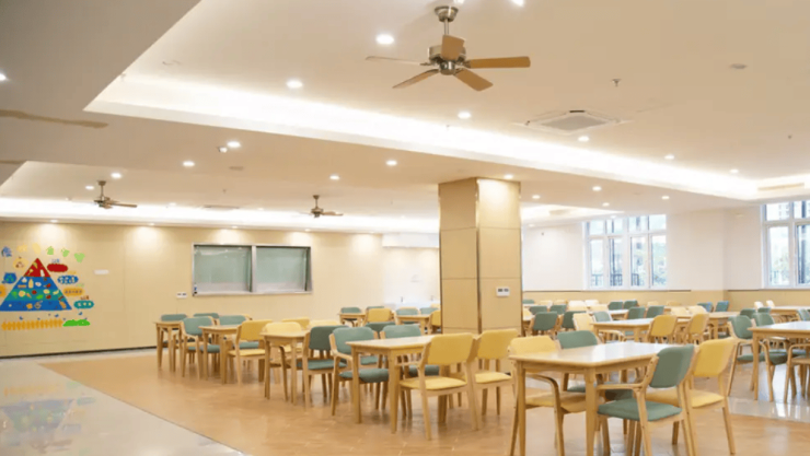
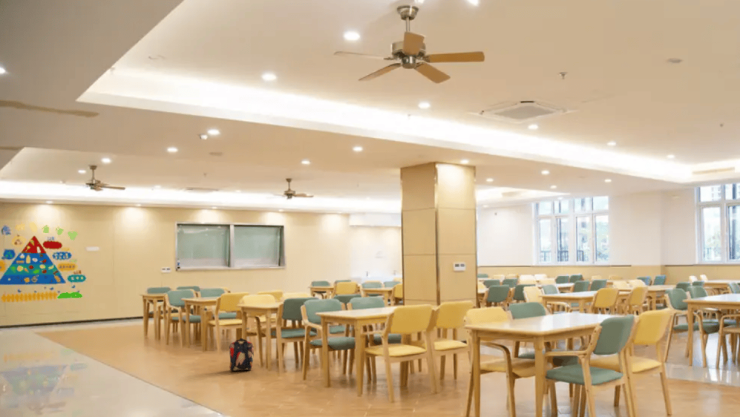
+ backpack (241, 354)
